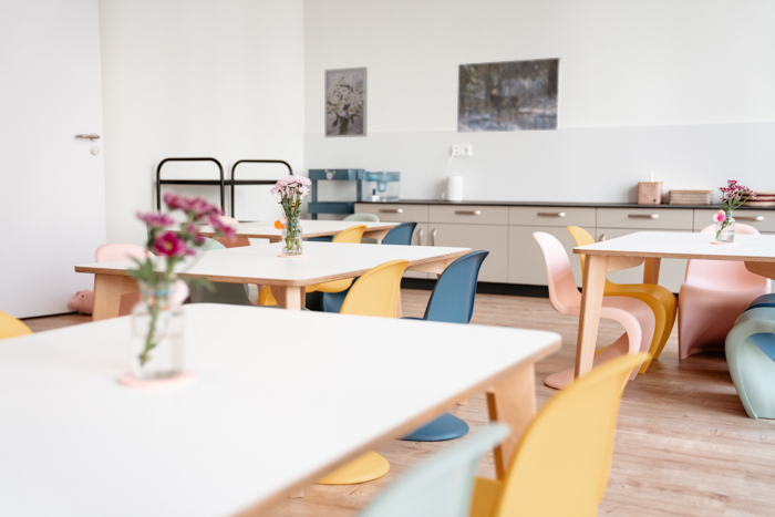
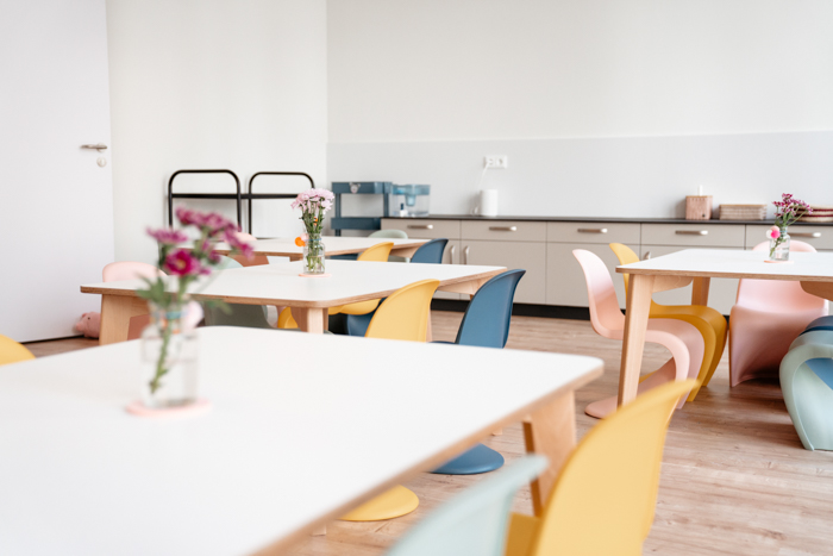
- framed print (507, 96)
- wall art (345, 103)
